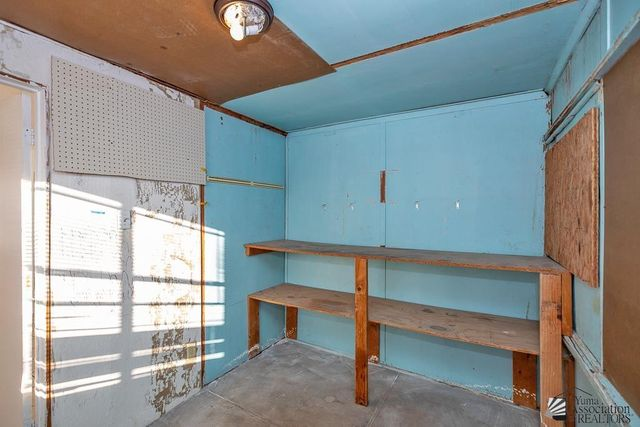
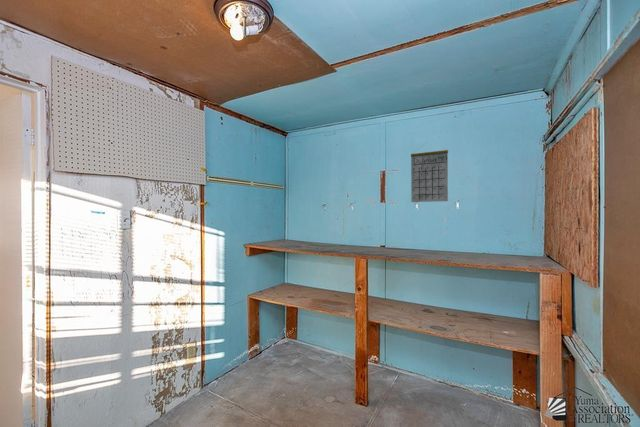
+ calendar (429, 170)
